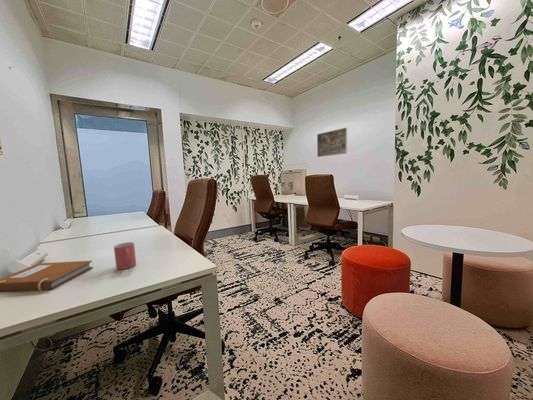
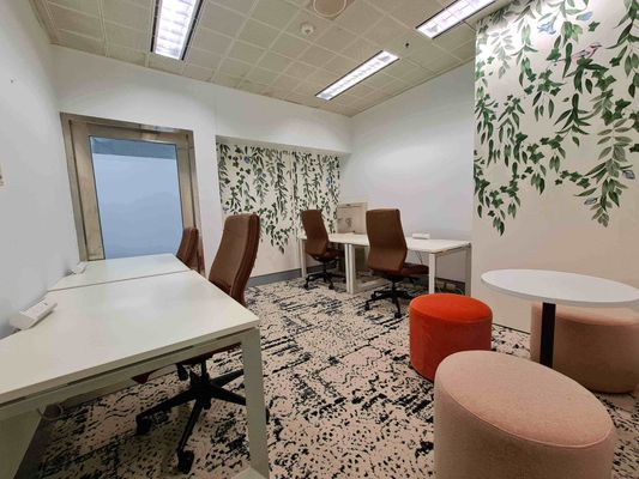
- mug (126, 256)
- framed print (331, 143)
- notebook (42, 275)
